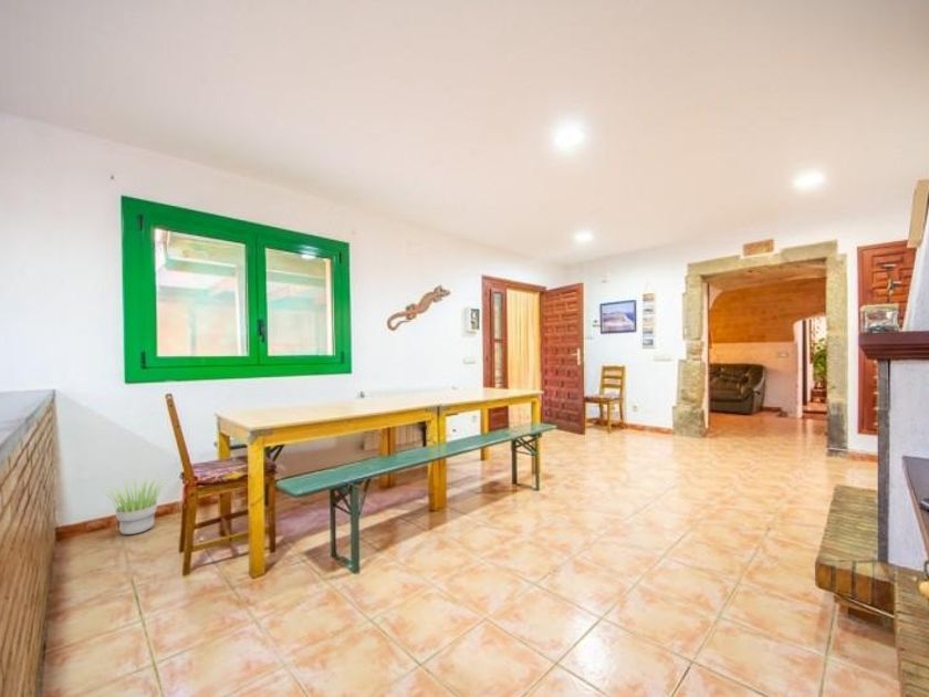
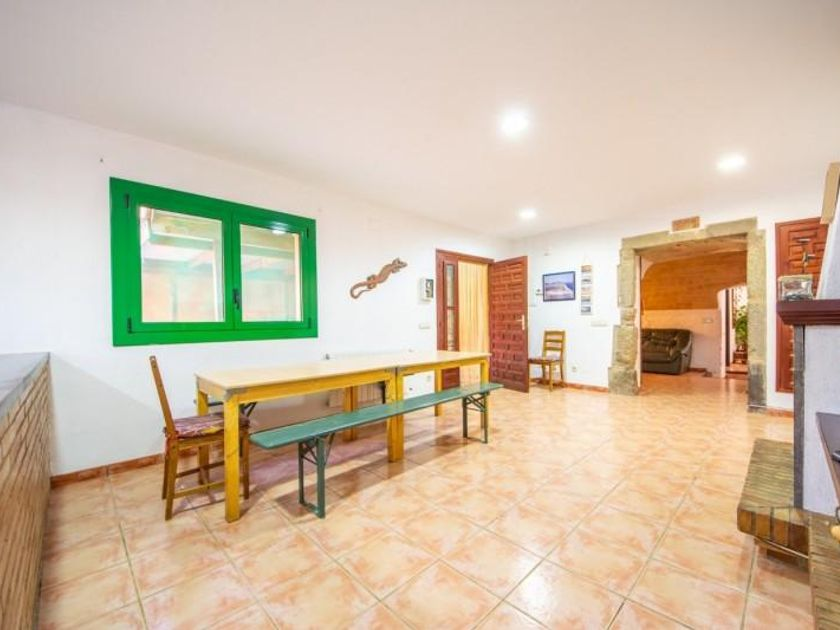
- potted plant (136, 507)
